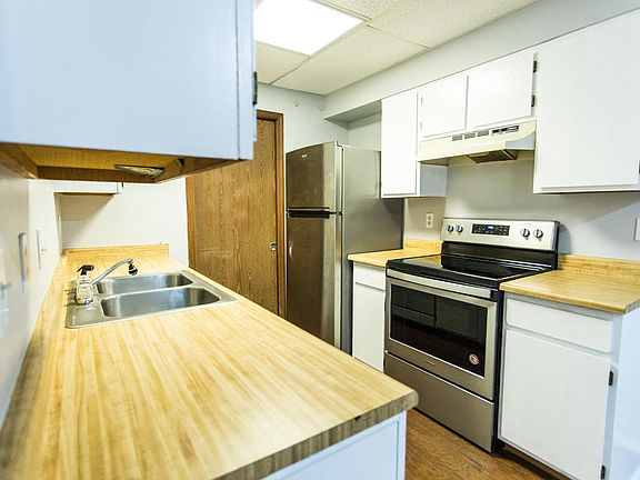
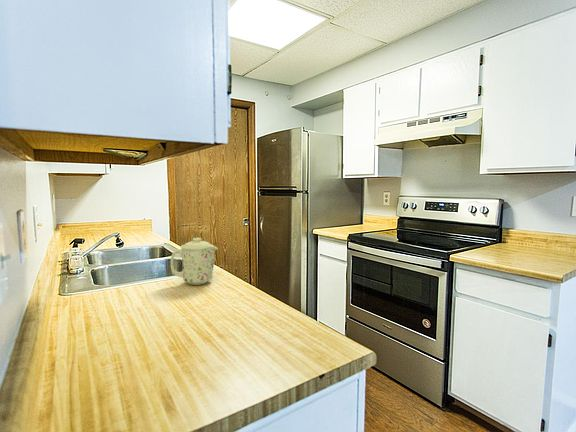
+ mug (194, 260)
